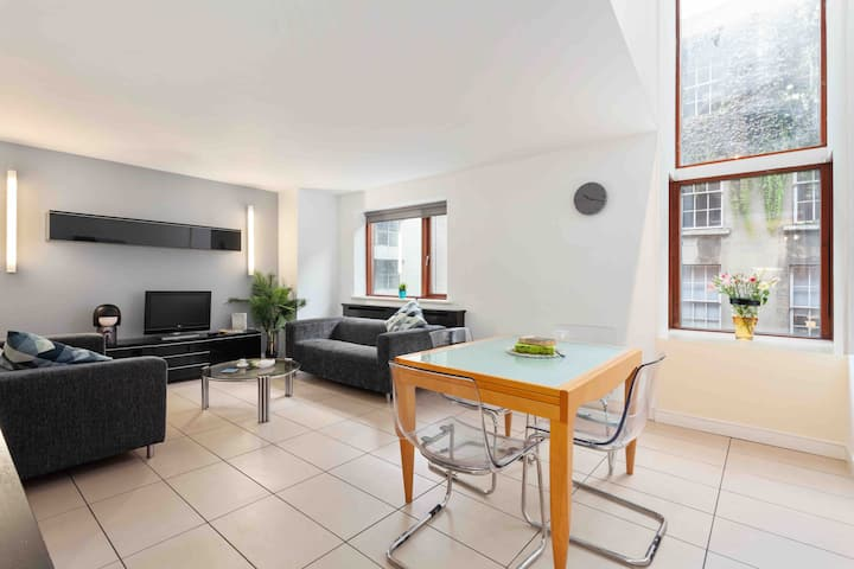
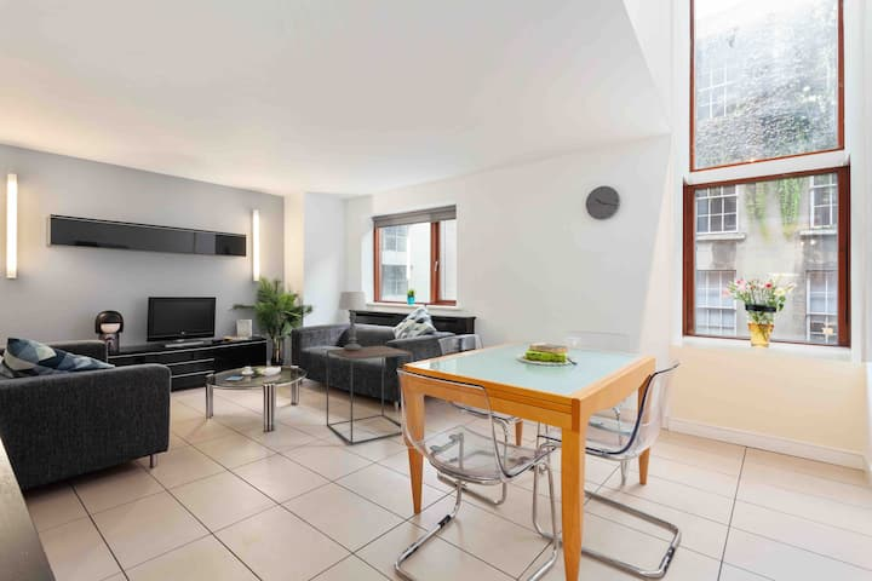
+ side table (382, 390)
+ table lamp (352, 320)
